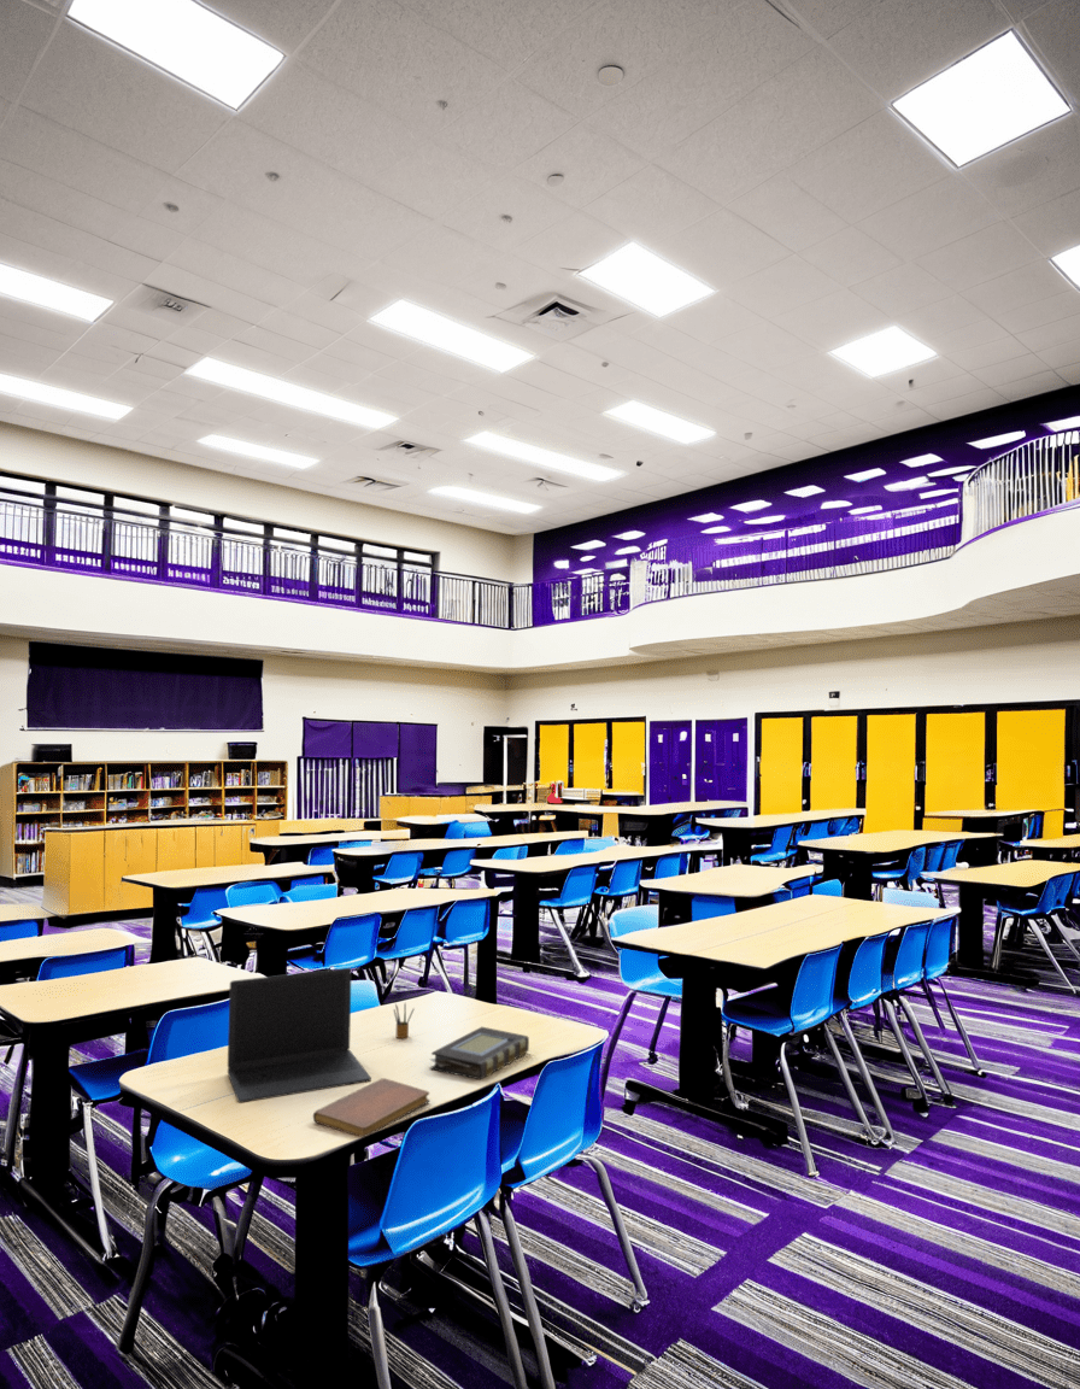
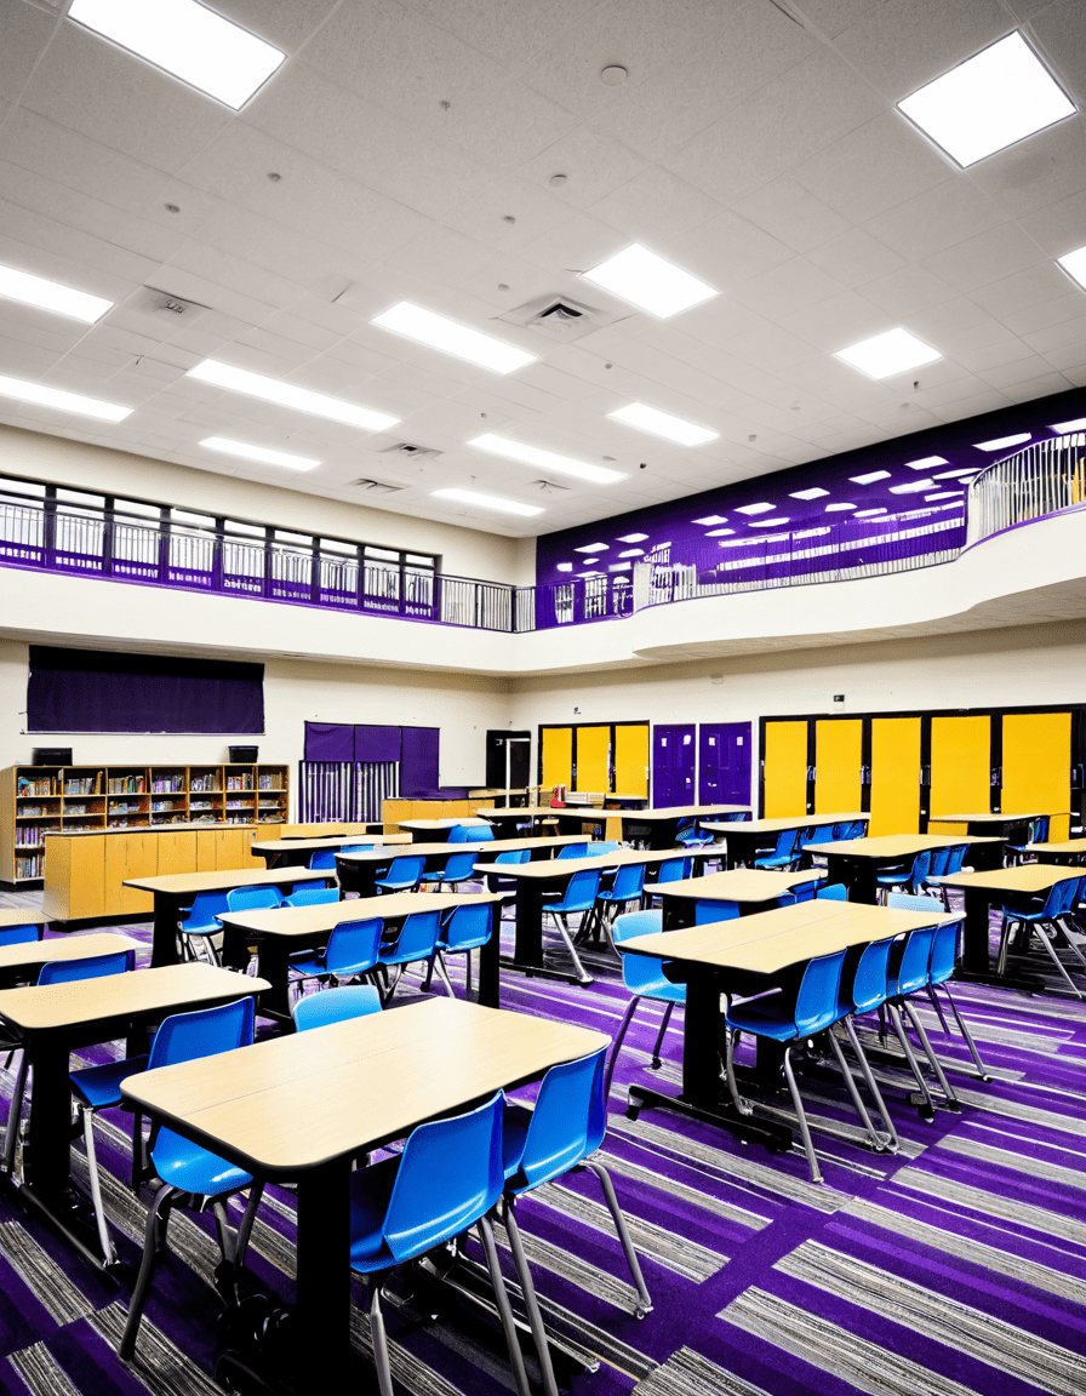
- laptop (299, 1030)
- book (479, 1050)
- pencil box (404, 1020)
- notebook (372, 1106)
